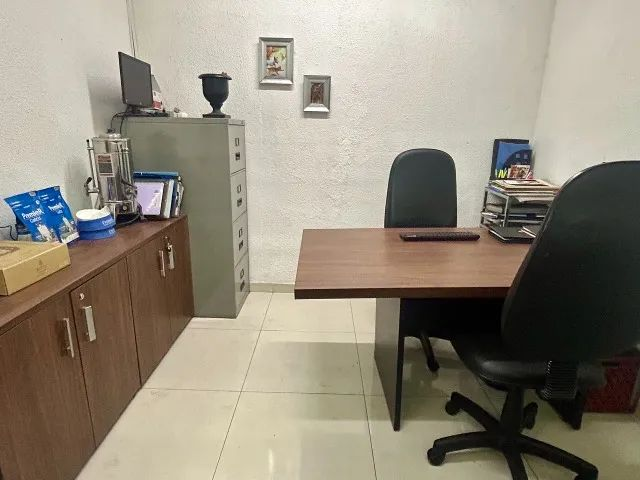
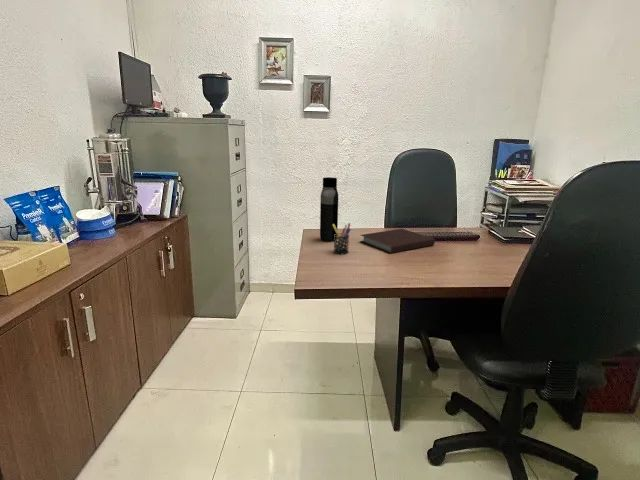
+ water bottle (329, 209)
+ notebook (396, 240)
+ pen holder (343, 237)
